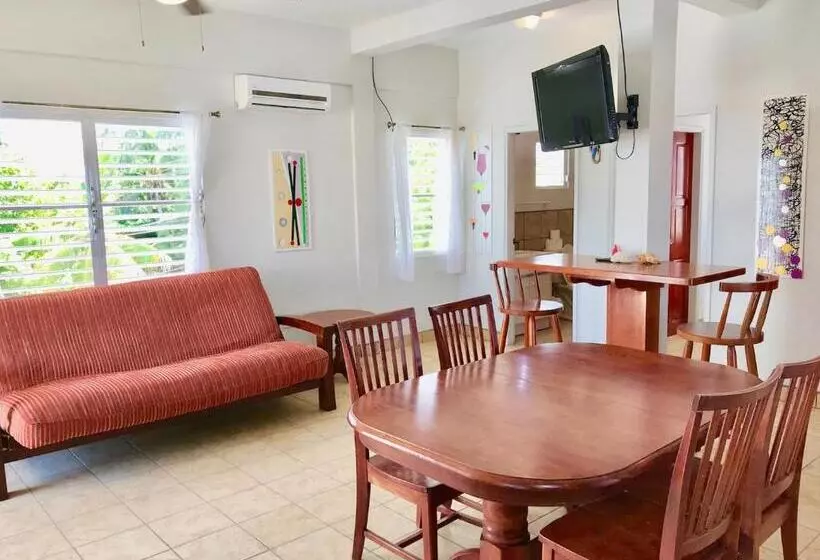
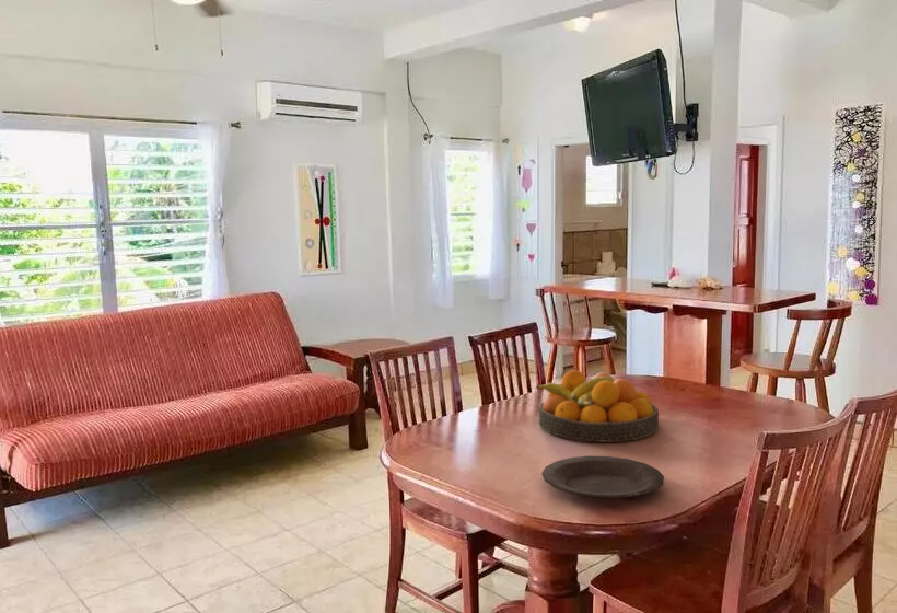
+ plate (602, 479)
+ fruit bowl (597, 400)
